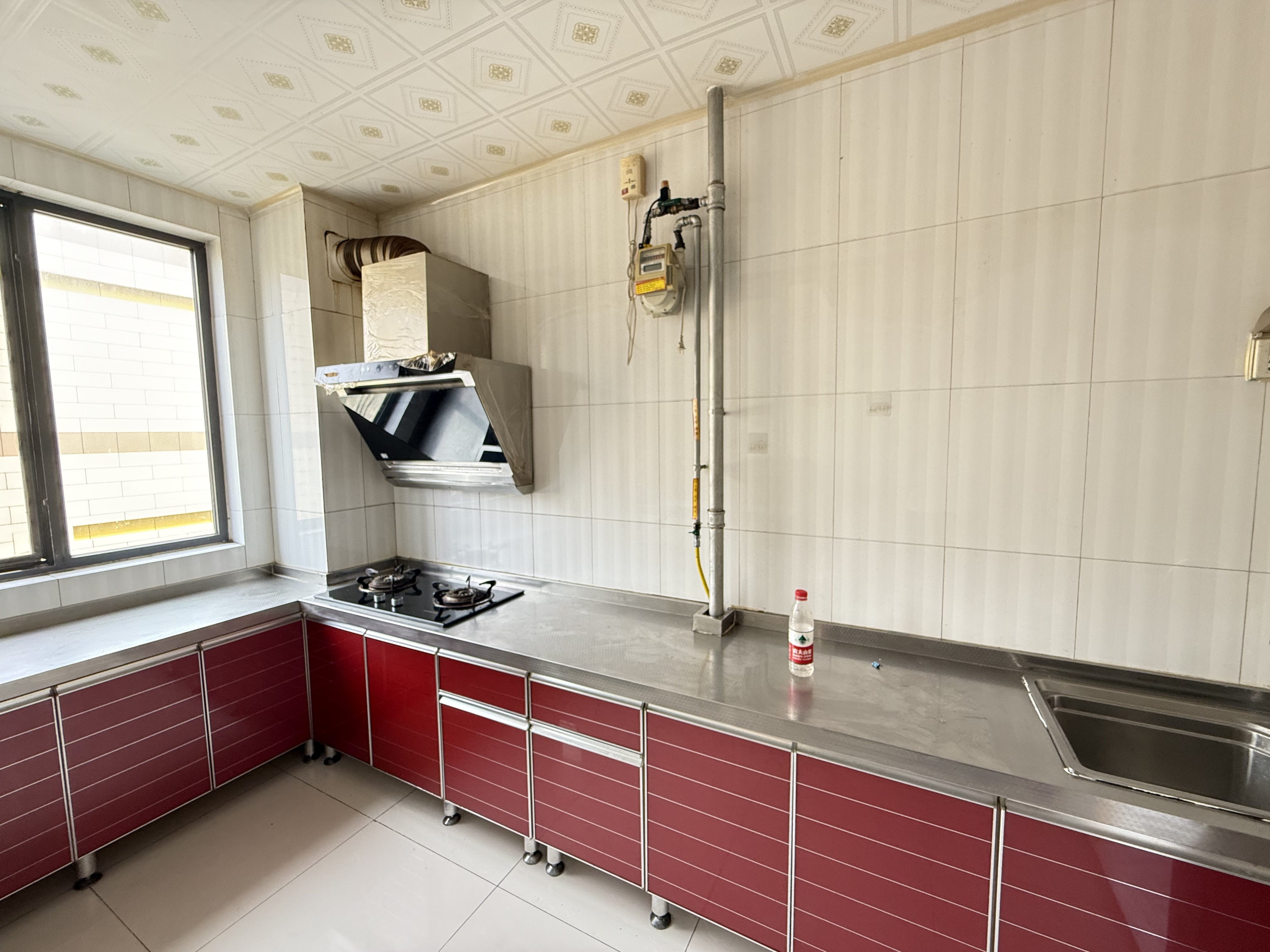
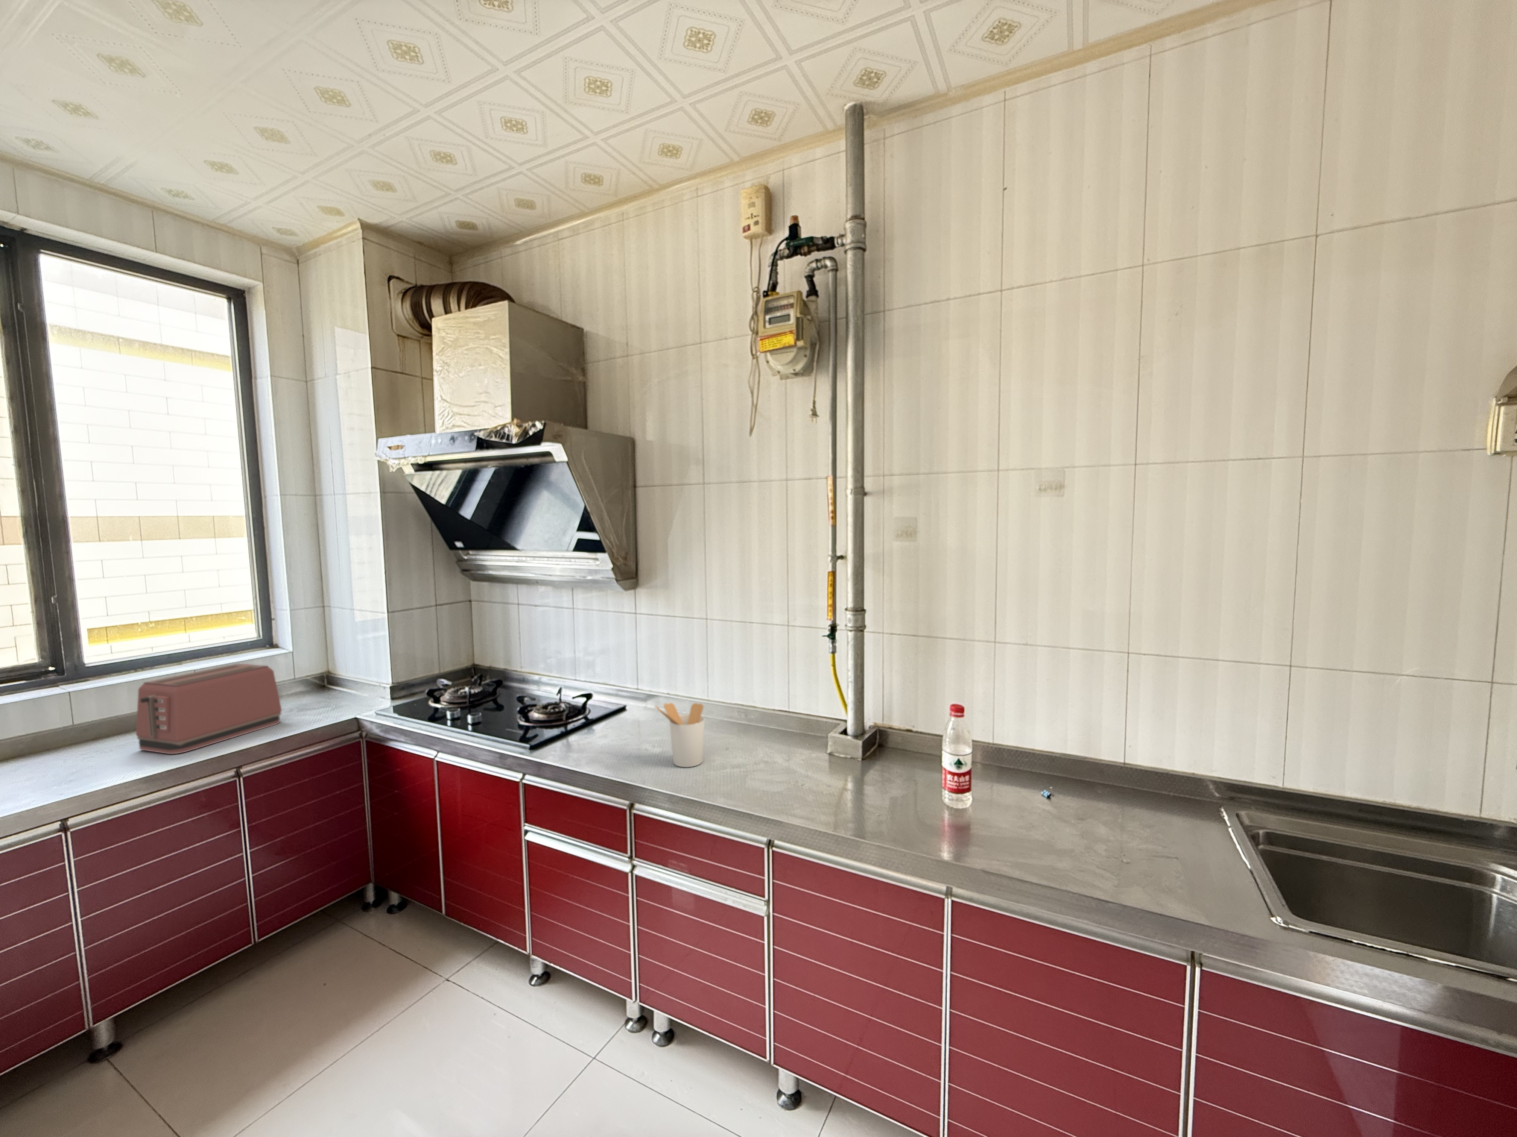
+ toaster (208, 705)
+ utensil holder (680, 732)
